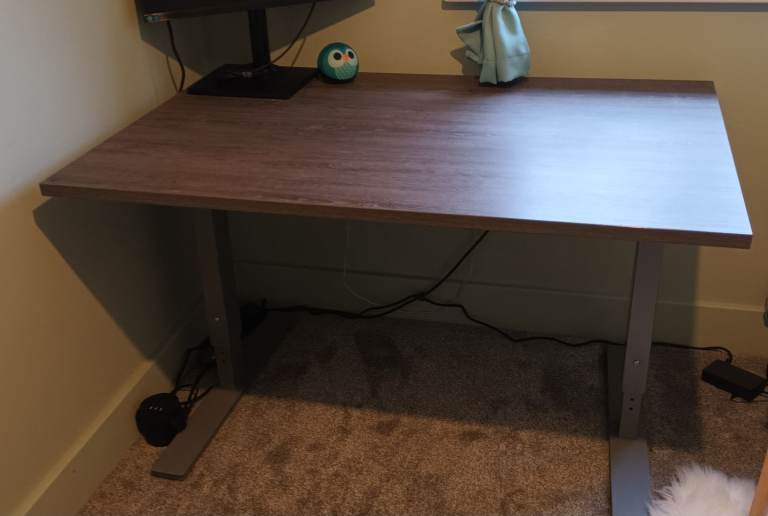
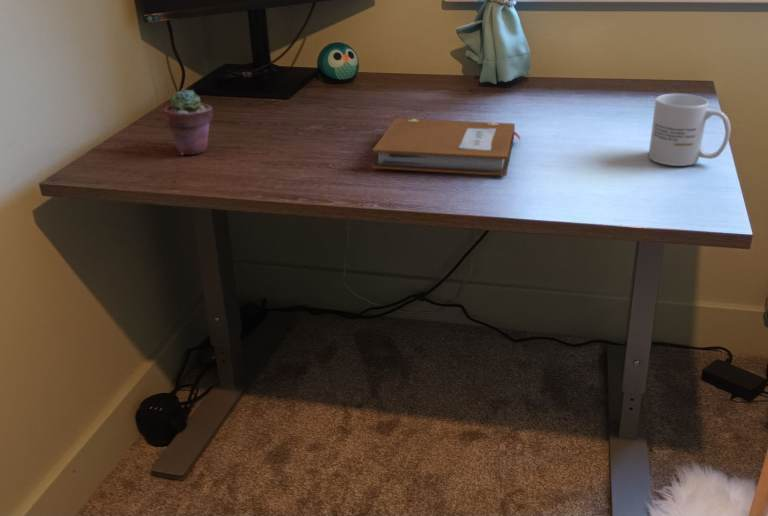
+ notebook (450, 143)
+ mug (687, 129)
+ potted succulent (189, 120)
